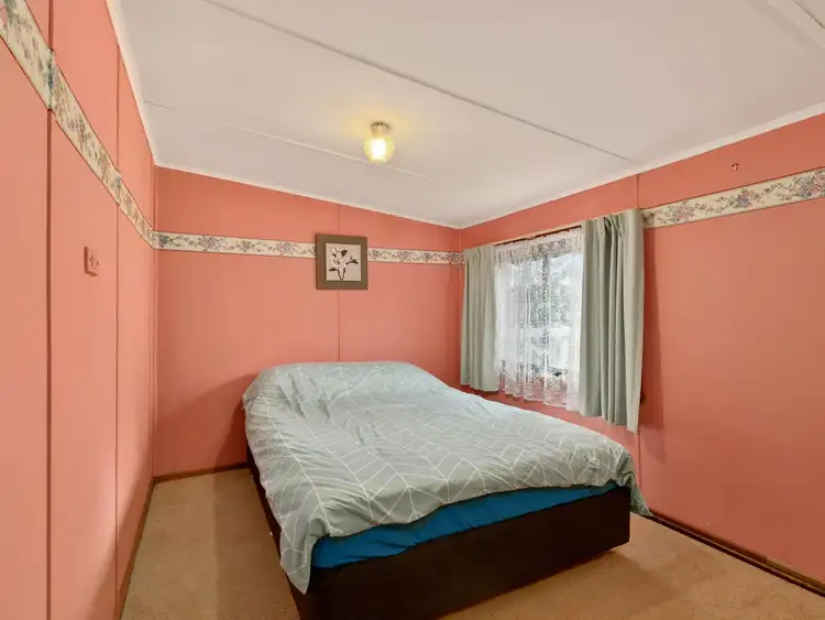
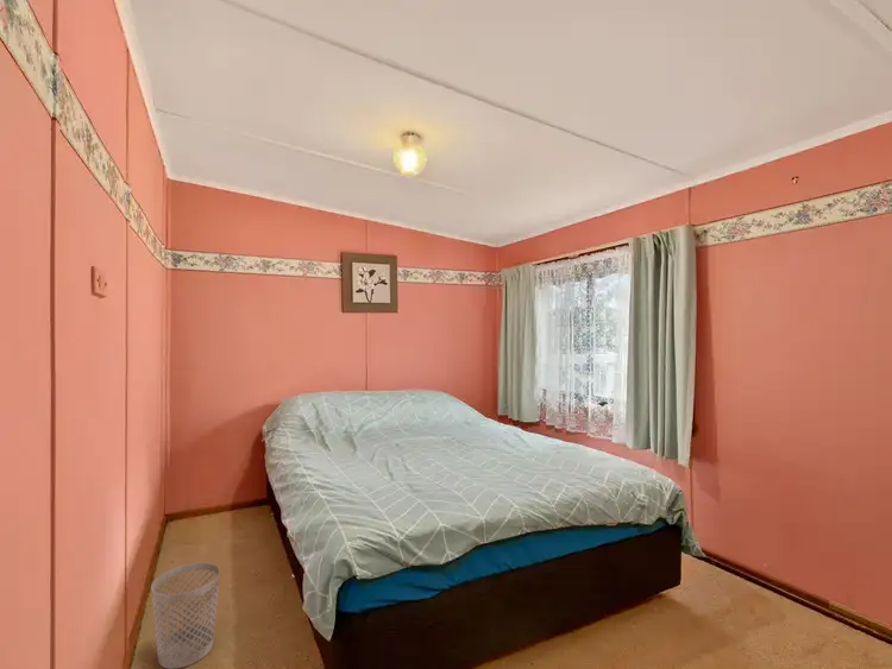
+ wastebasket (187, 614)
